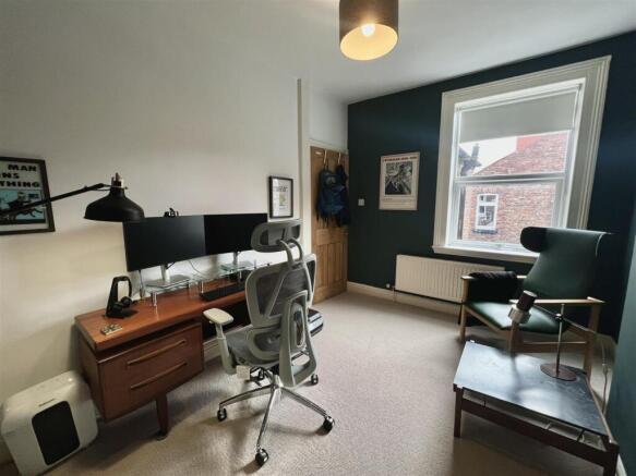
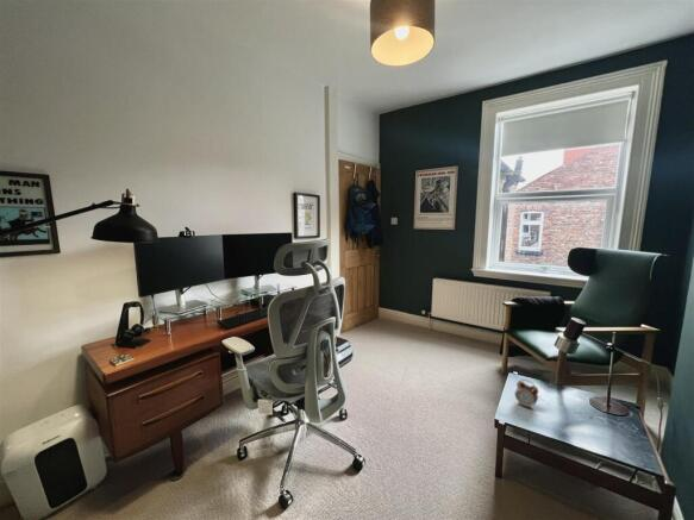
+ alarm clock (526, 393)
